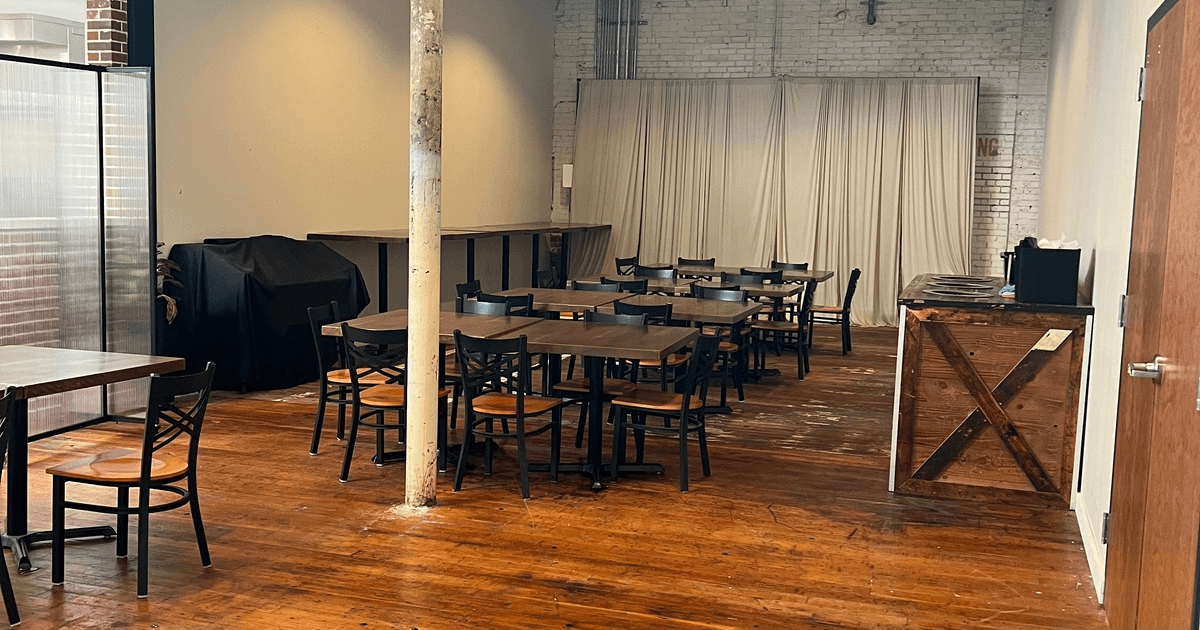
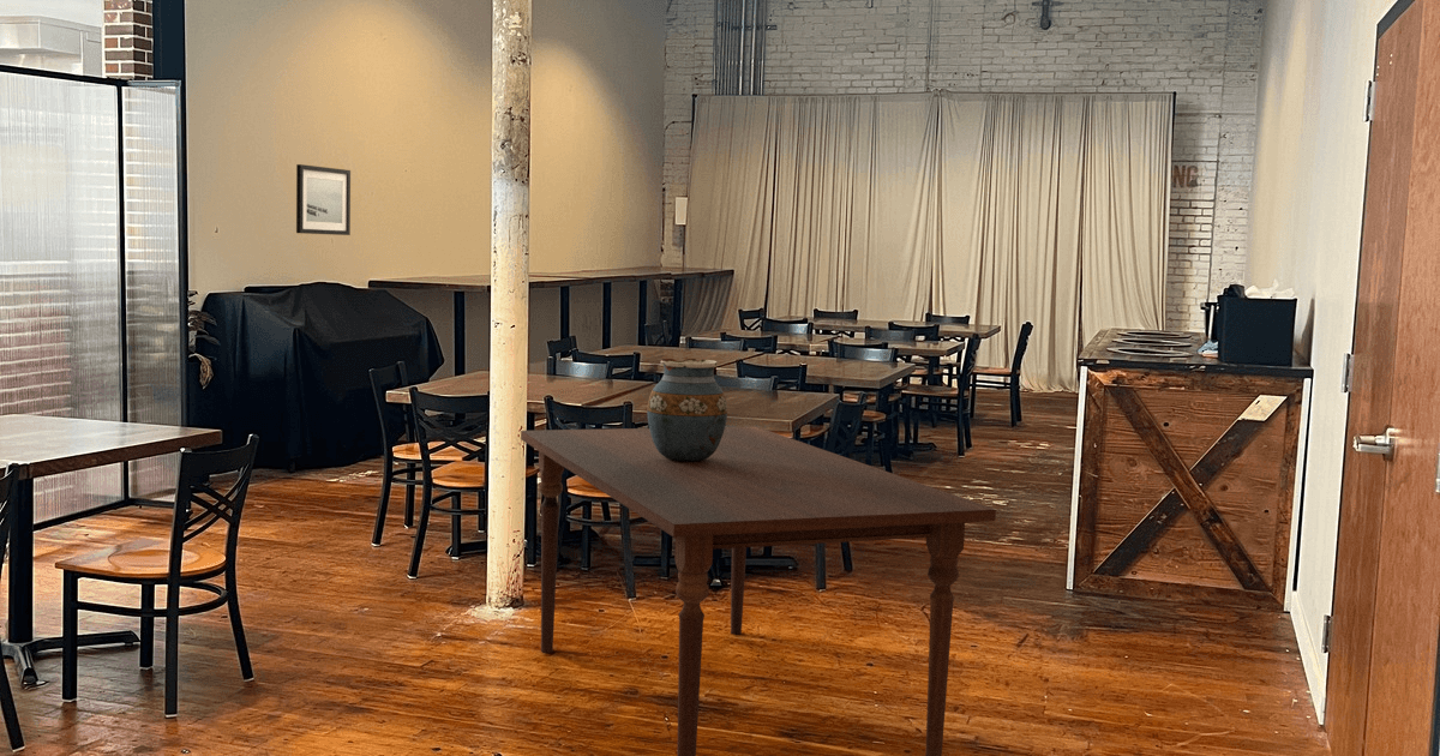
+ vase (686, 408)
+ wall art (324, 200)
+ dining table (731, 587)
